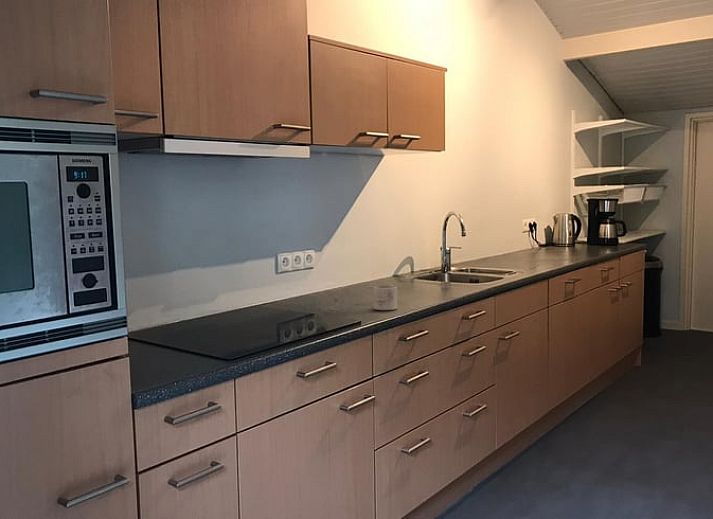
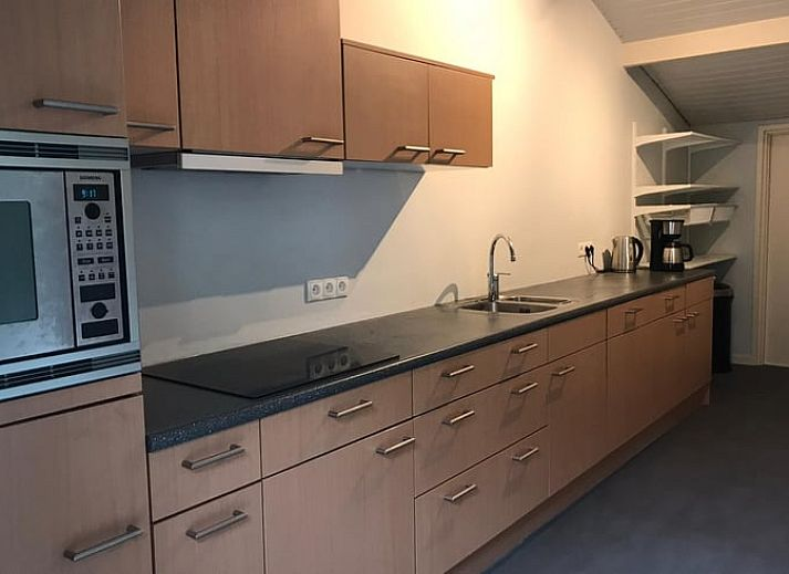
- mug (387, 297)
